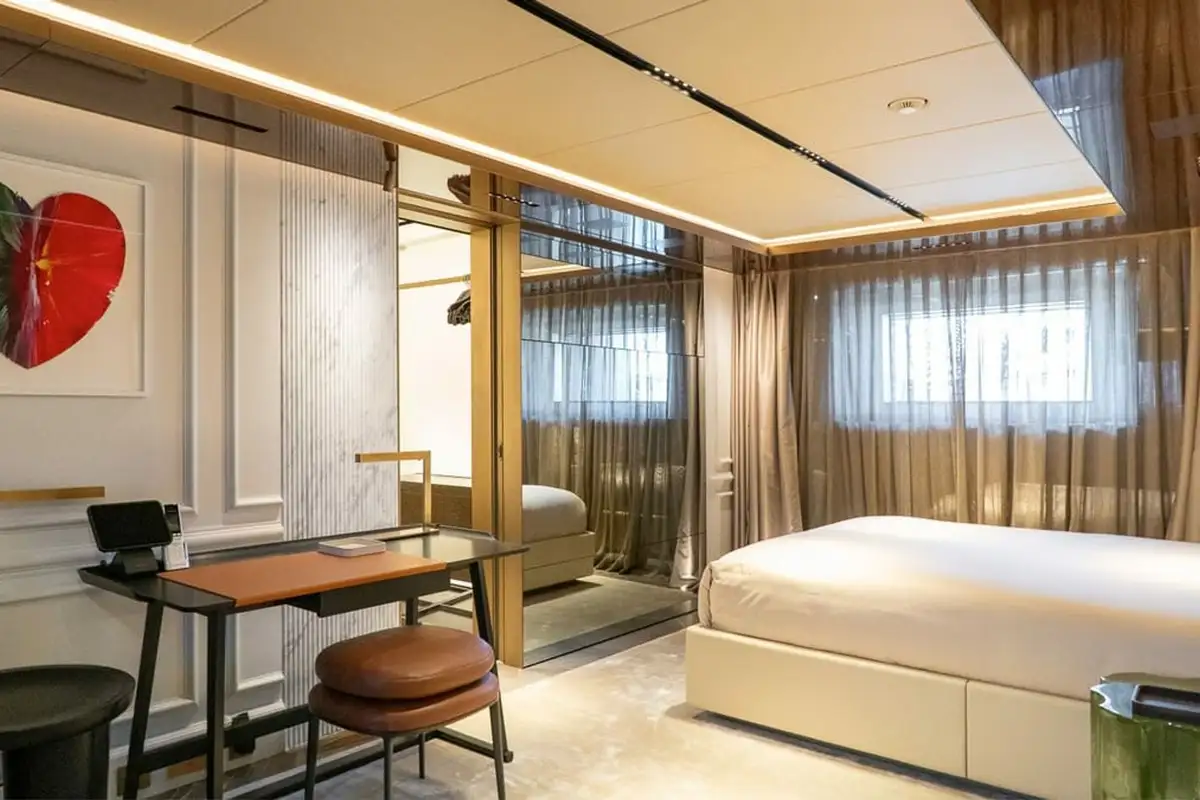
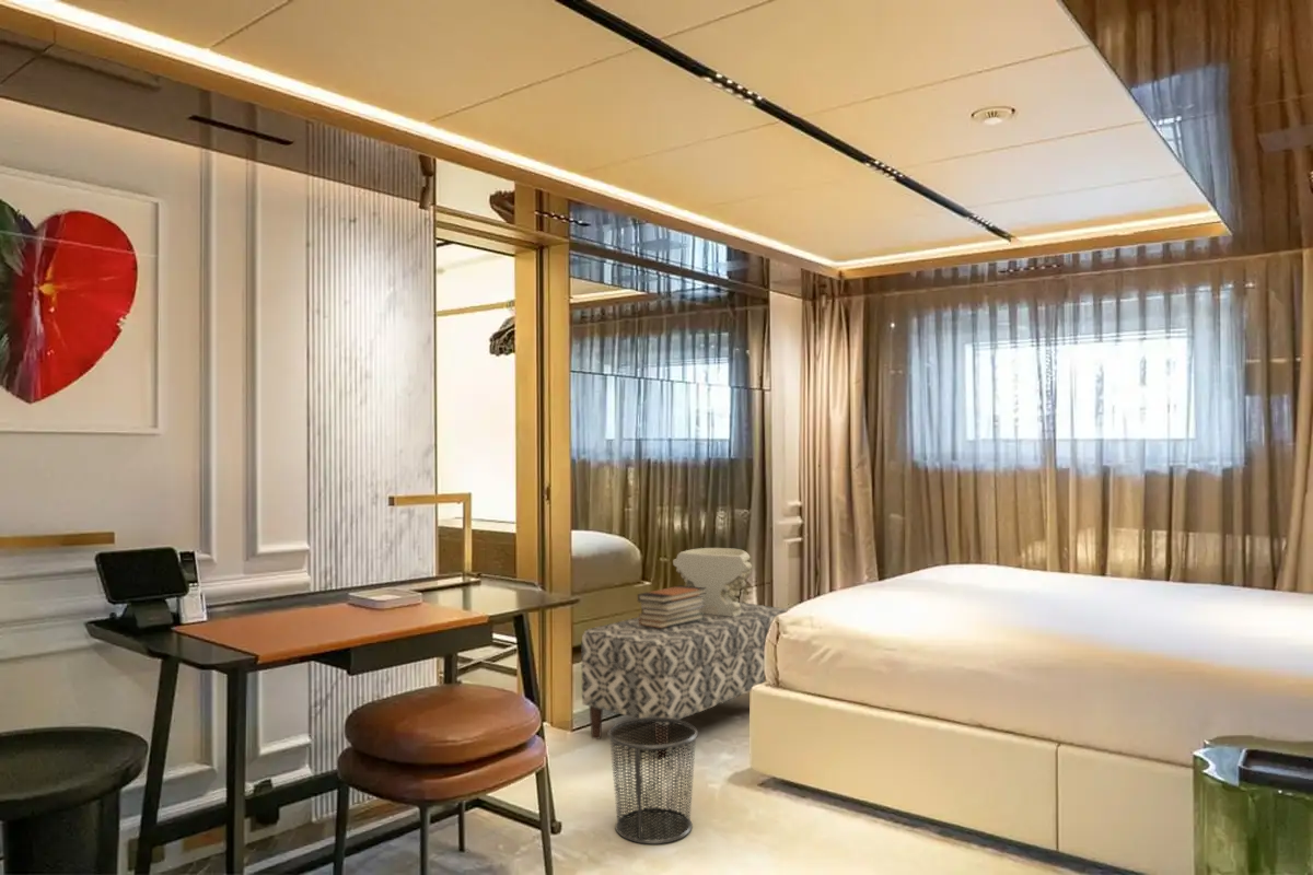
+ waste bin (653, 779)
+ bench (692, 669)
+ decorative bowl (719, 581)
+ book stack (673, 607)
